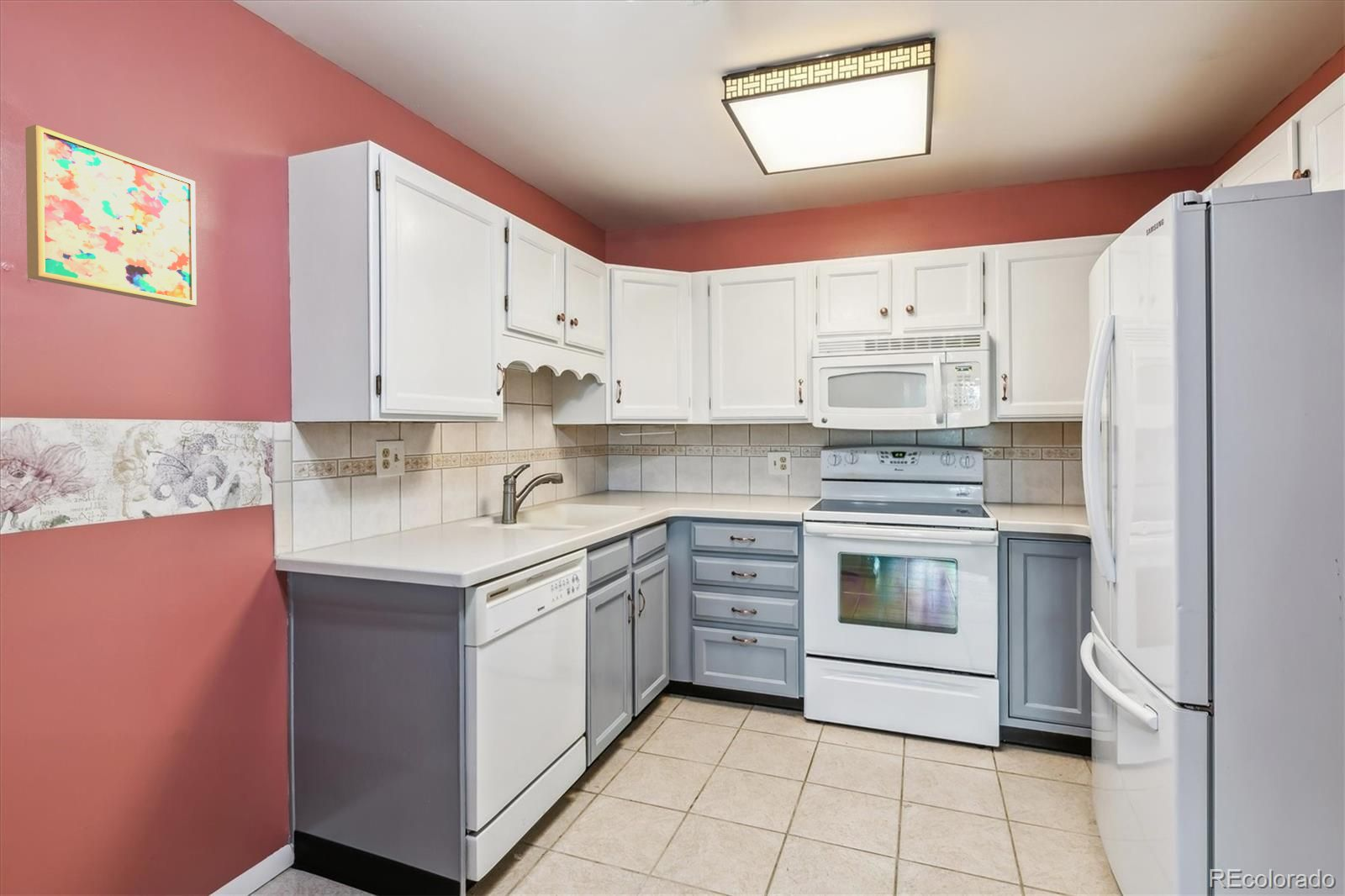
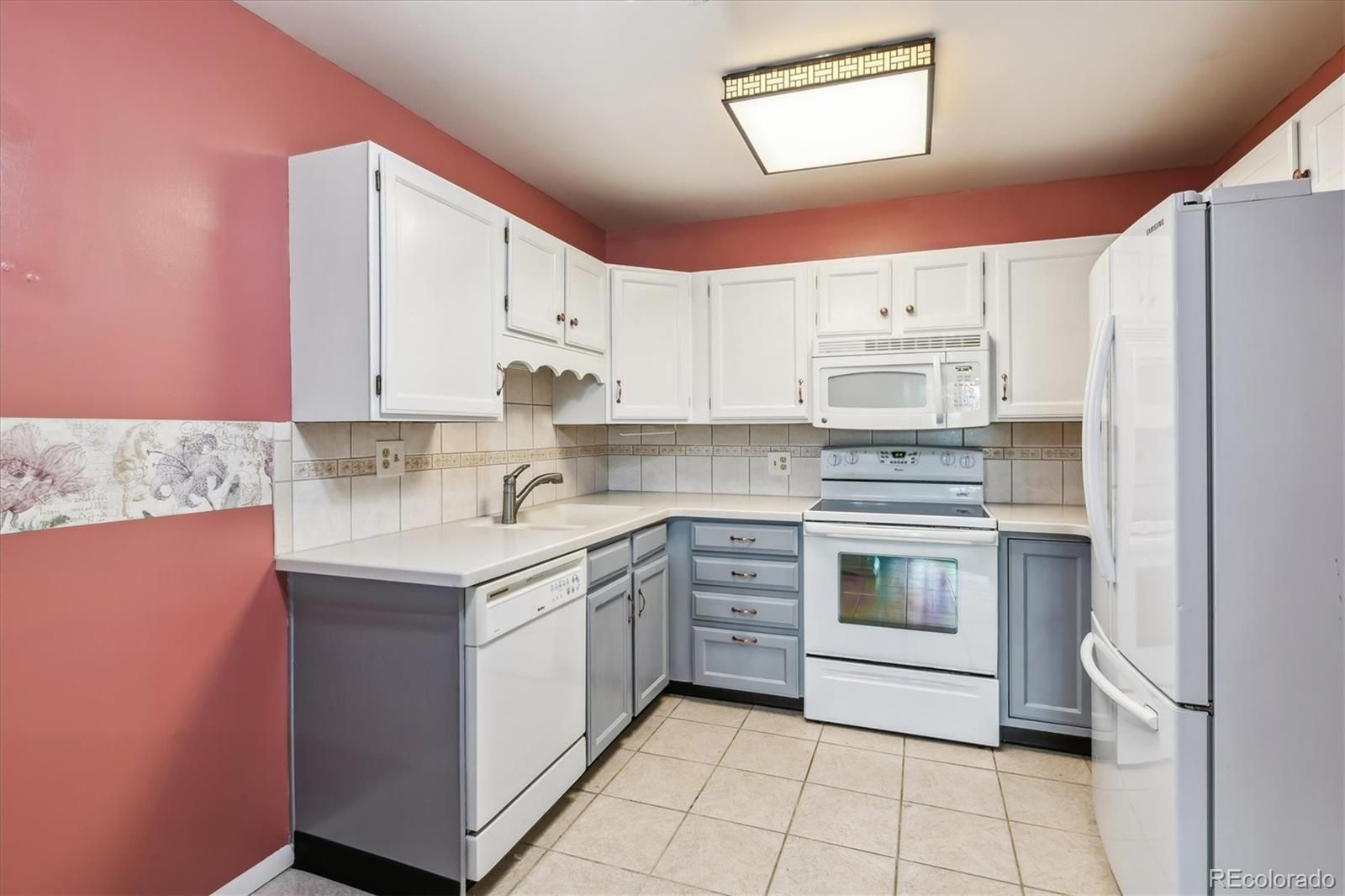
- wall art (119, 224)
